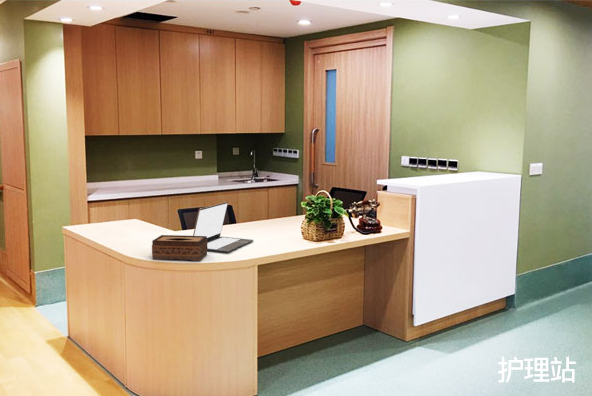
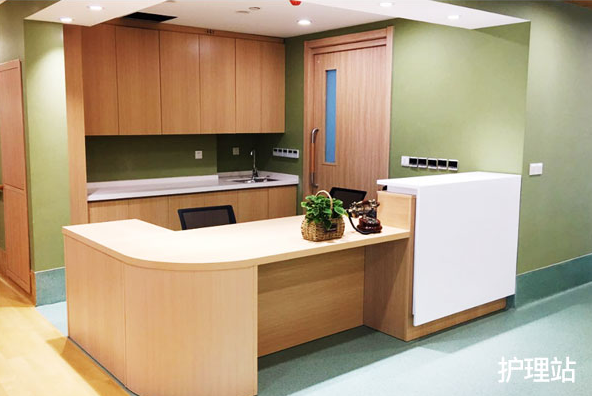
- laptop (222, 225)
- tissue box (180, 247)
